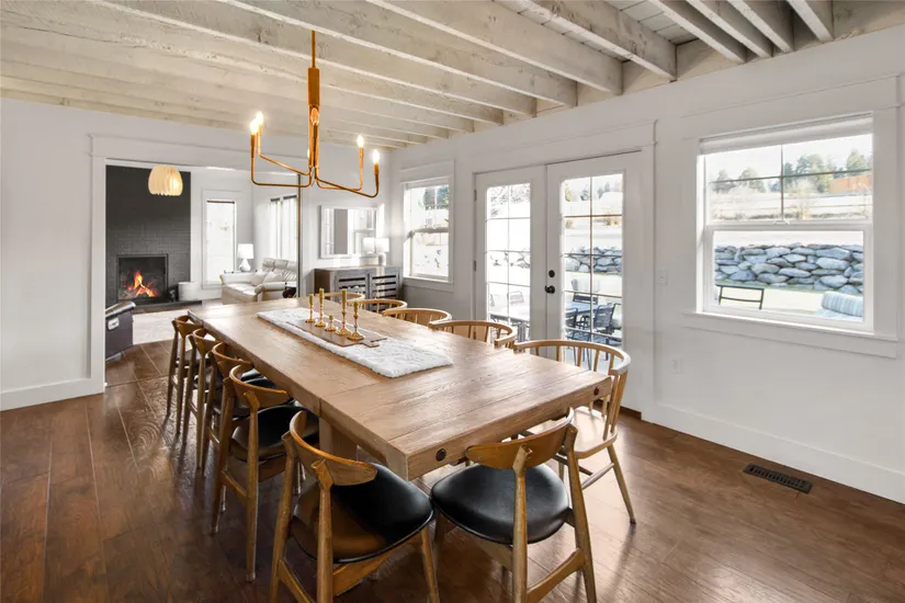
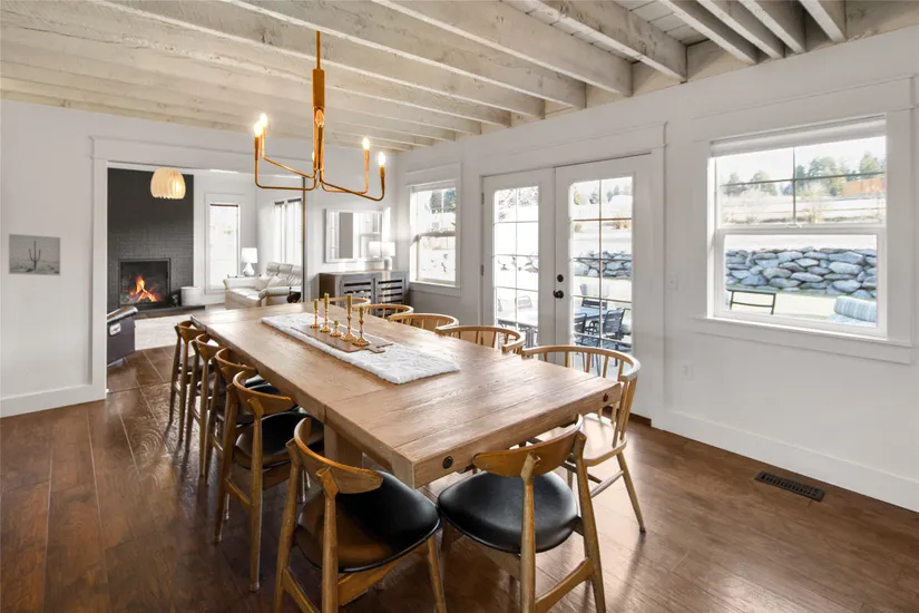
+ wall art (35, 255)
